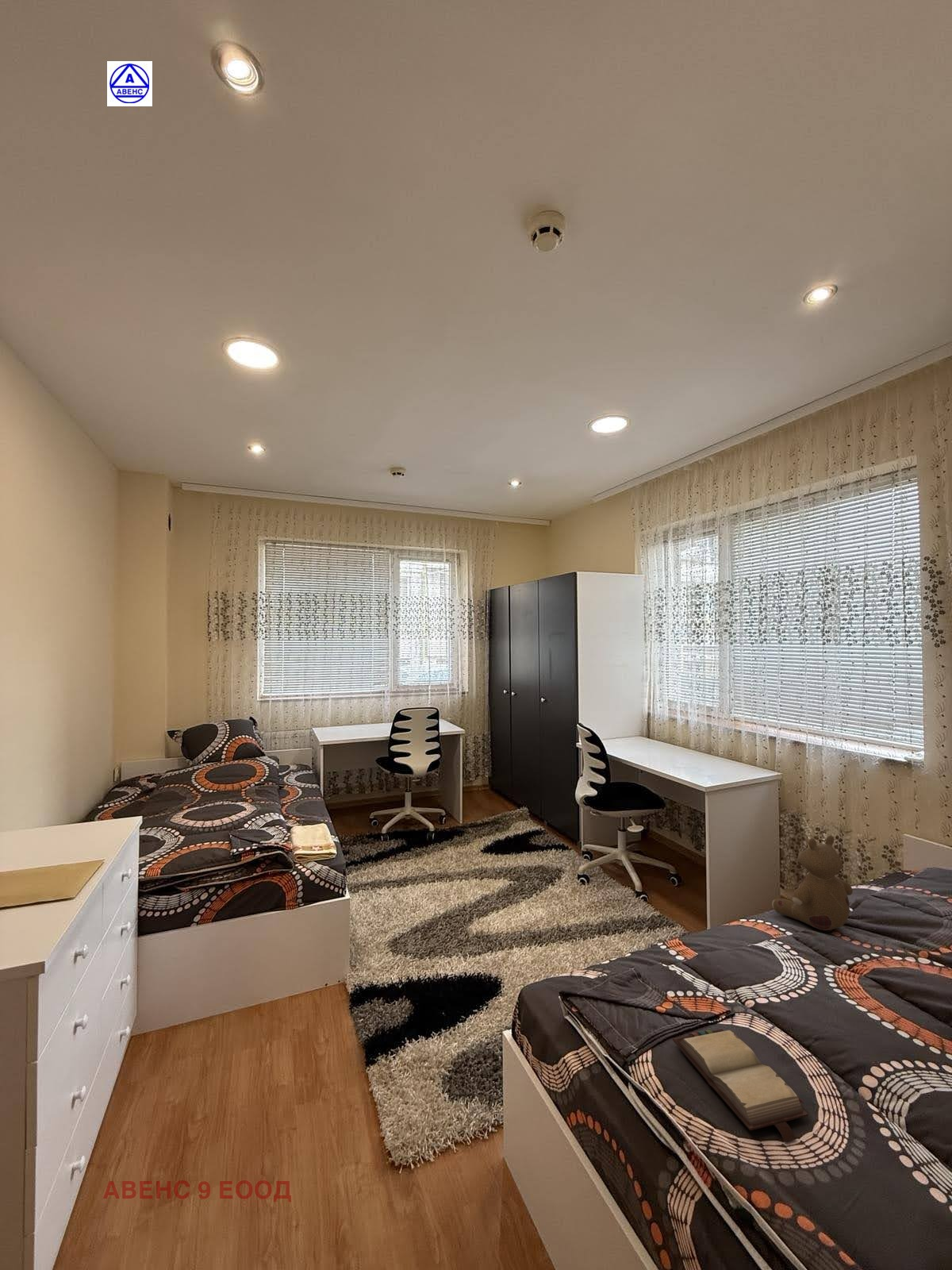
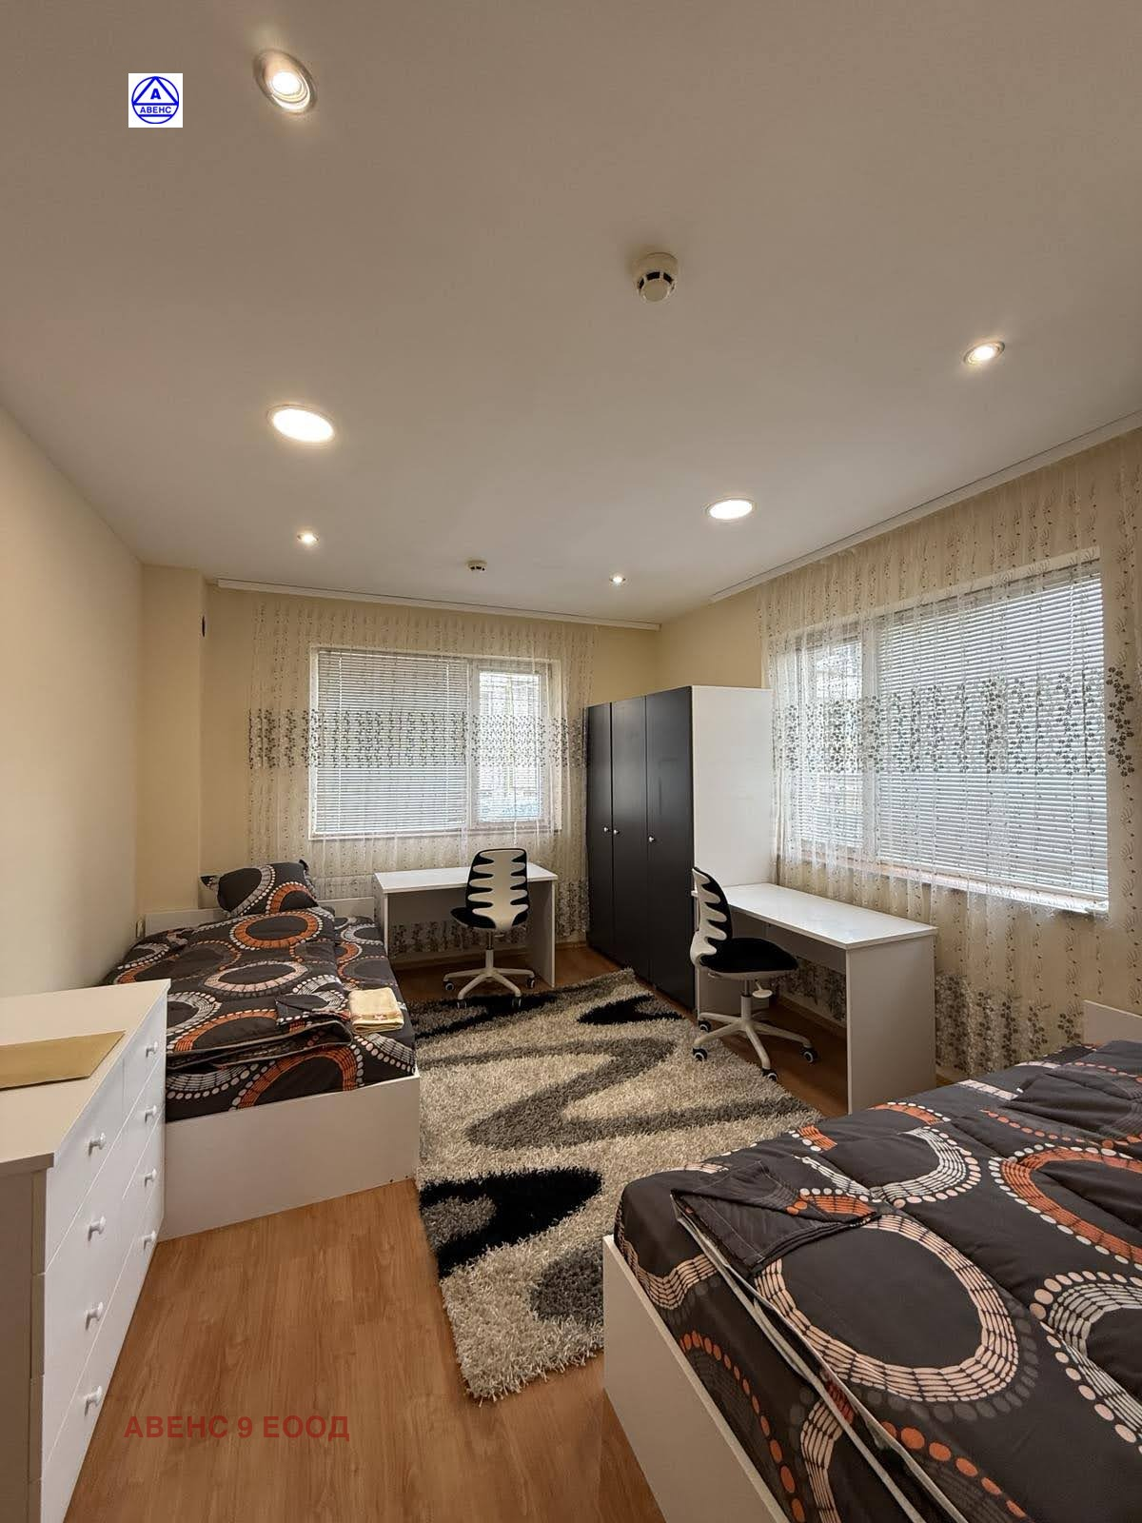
- hardback book (737, 1071)
- stuffed bear (810, 876)
